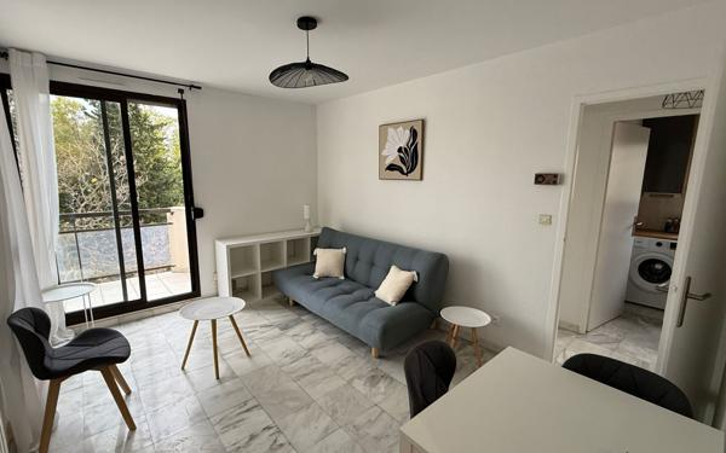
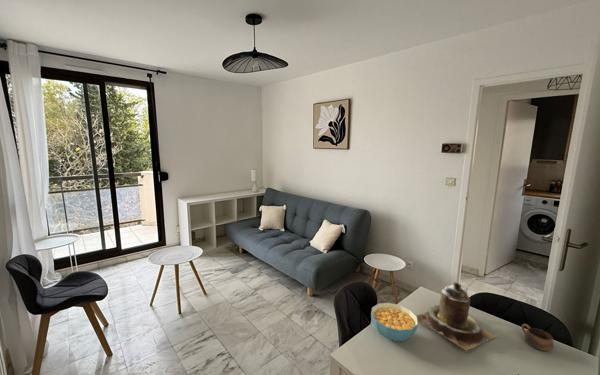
+ teapot (454, 307)
+ cereal bowl (393, 325)
+ cup (536, 336)
